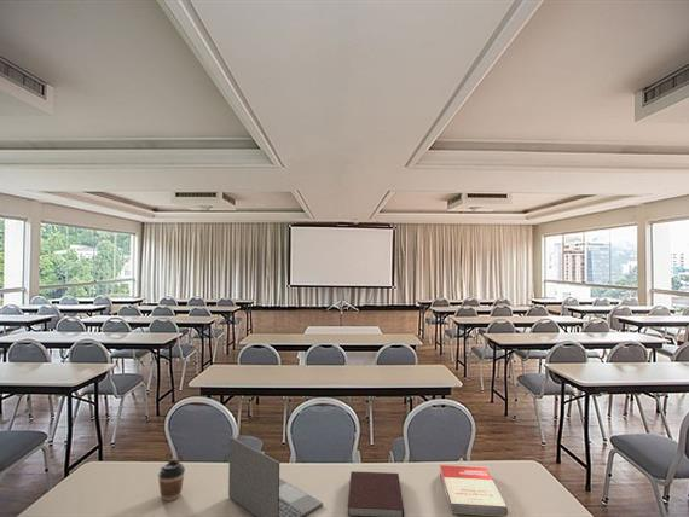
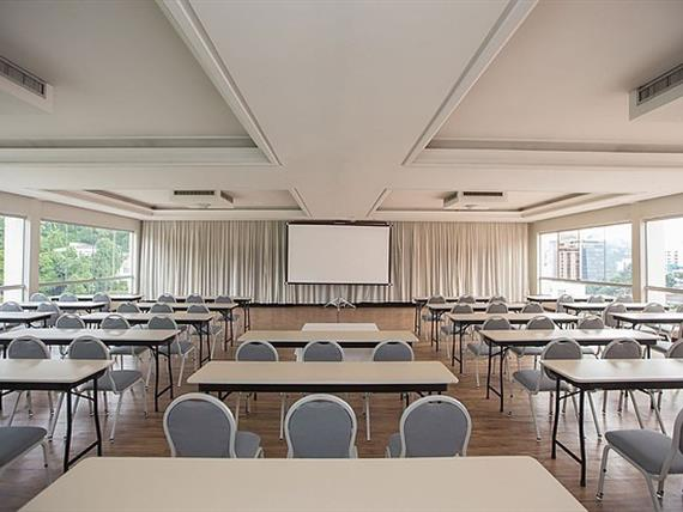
- laptop (274, 470)
- book (470, 488)
- notebook (375, 493)
- coffee cup (170, 478)
